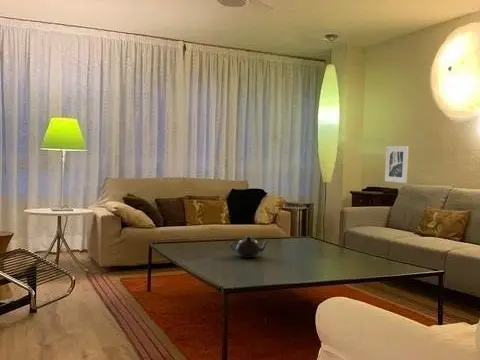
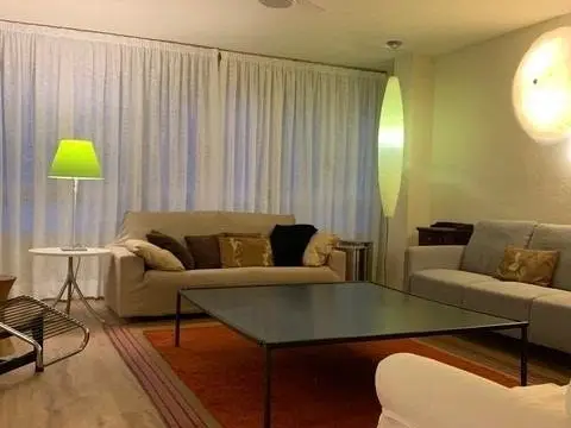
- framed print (396, 164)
- teapot (249, 246)
